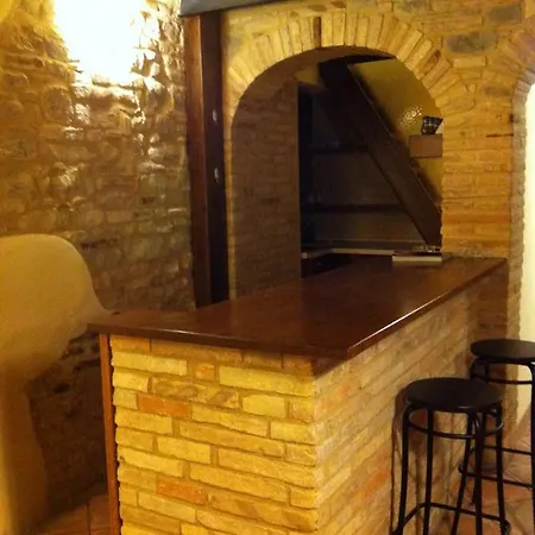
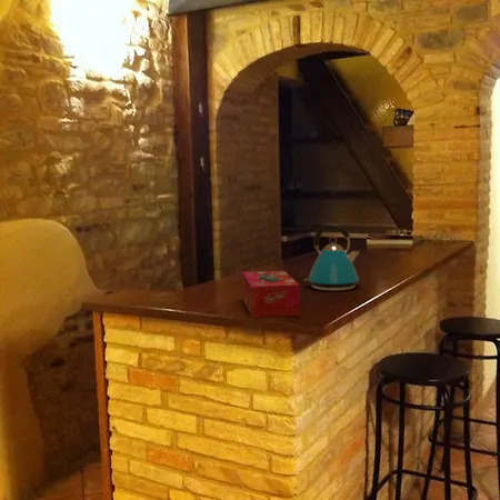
+ tissue box (269, 292)
+ kettle (331, 254)
